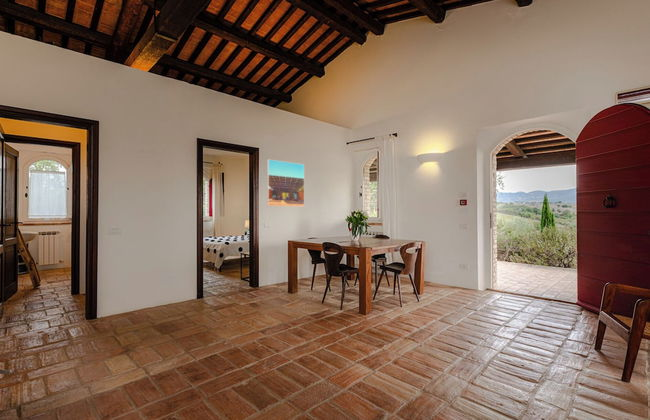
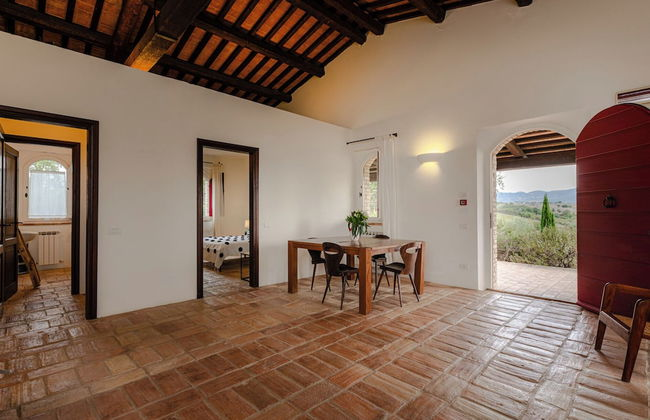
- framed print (286, 184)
